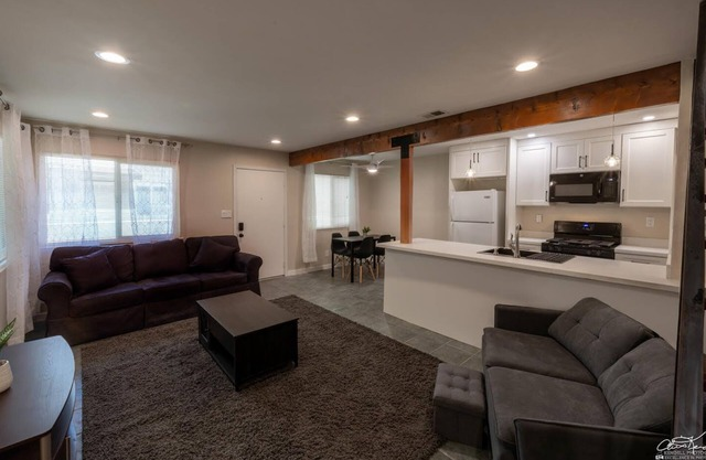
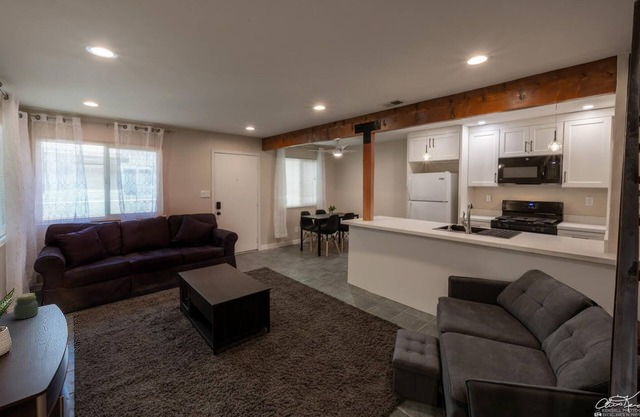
+ jar (26, 305)
